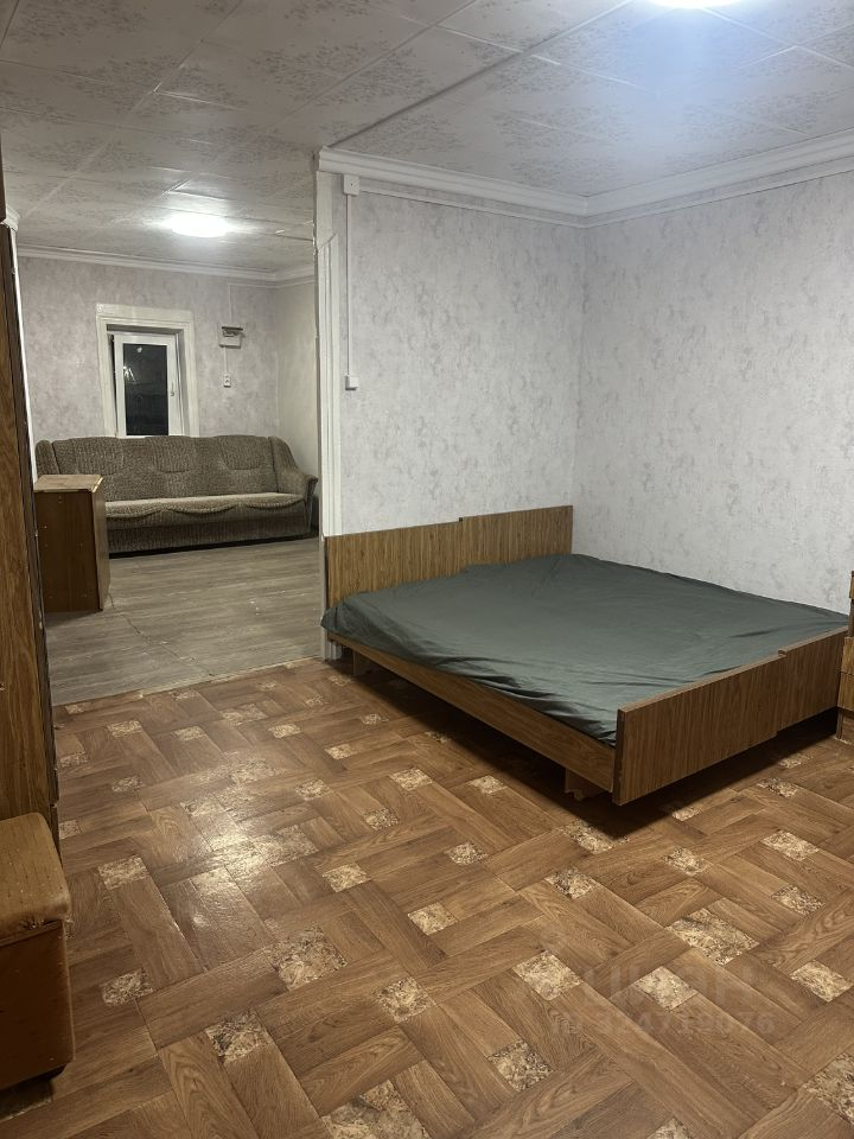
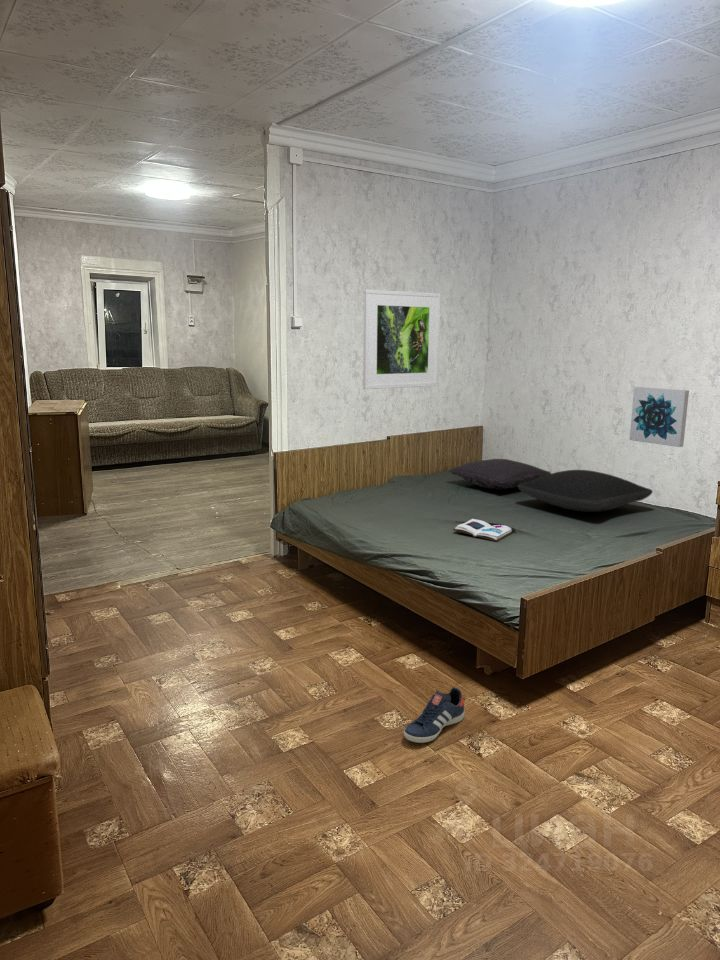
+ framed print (402, 340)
+ wall art (658, 416)
+ pillow (583, 490)
+ pillow (500, 473)
+ book (483, 529)
+ sneaker (434, 711)
